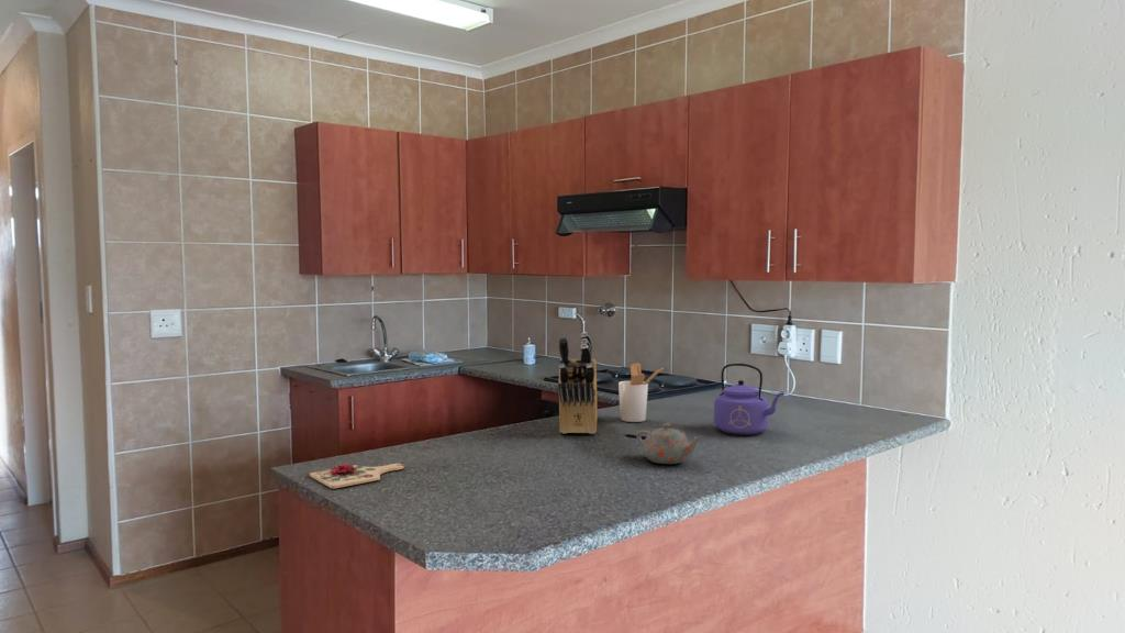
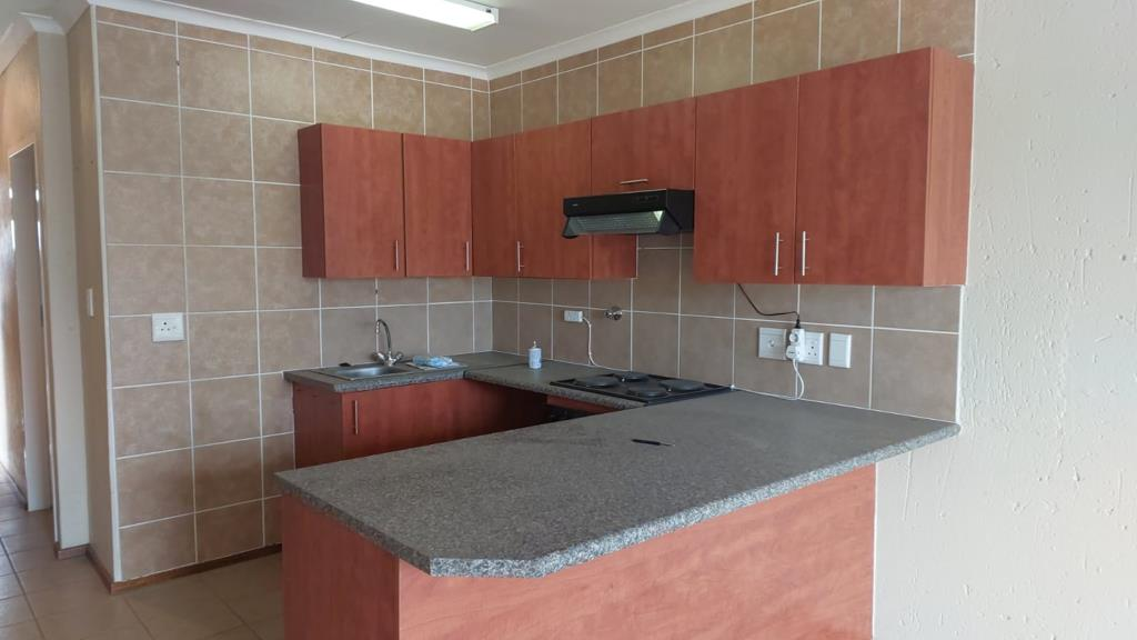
- kettle (748, 398)
- knife block (578, 379)
- cutting board (363, 468)
- teapot (668, 442)
- utensil holder (641, 392)
